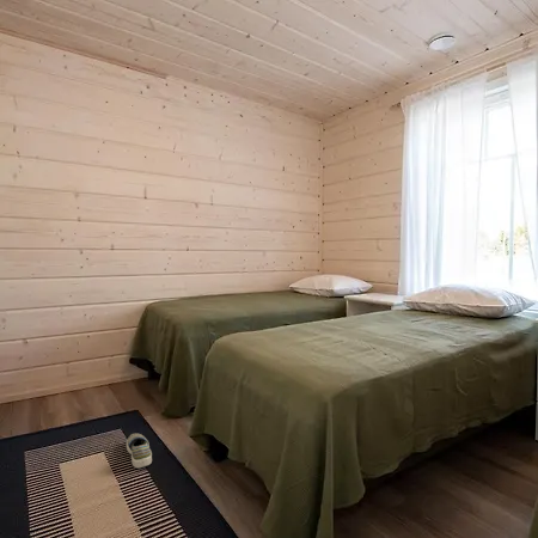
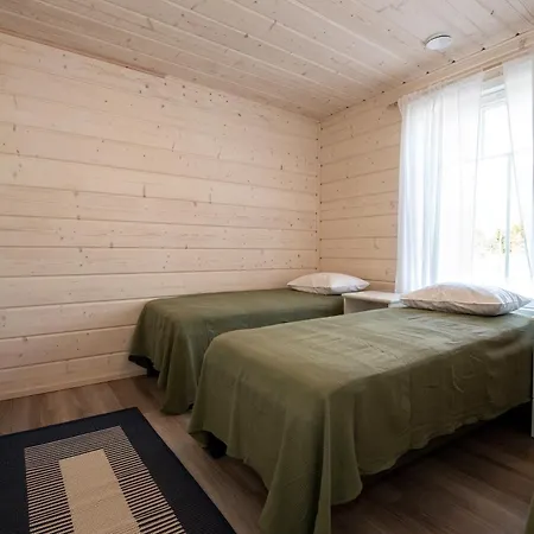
- shoe (139, 445)
